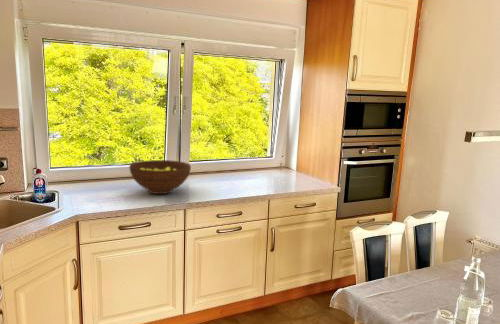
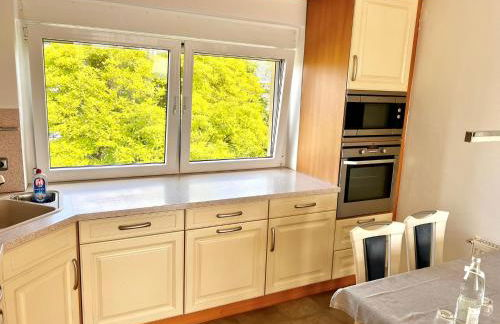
- fruit bowl (160, 178)
